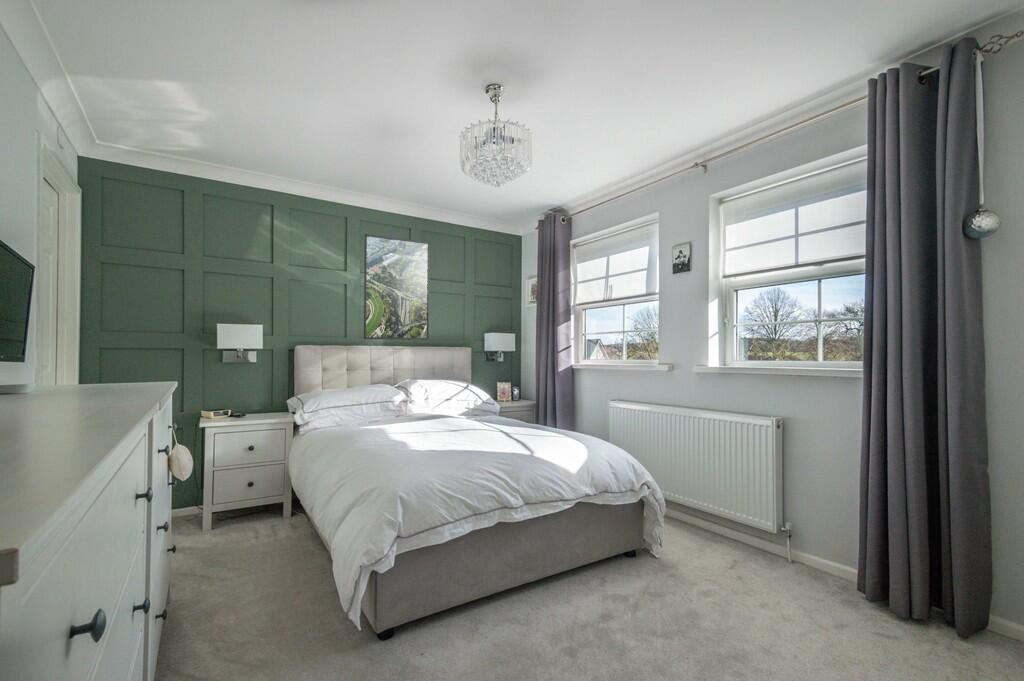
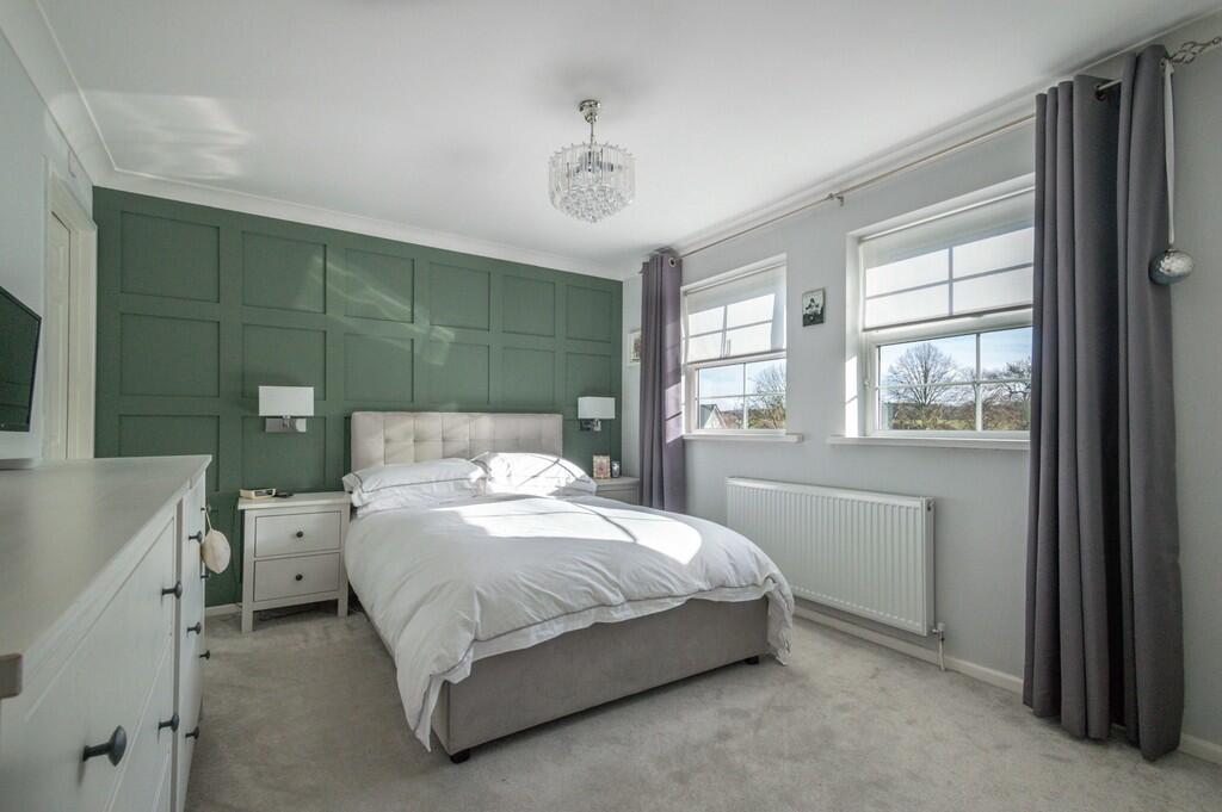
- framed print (397, 288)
